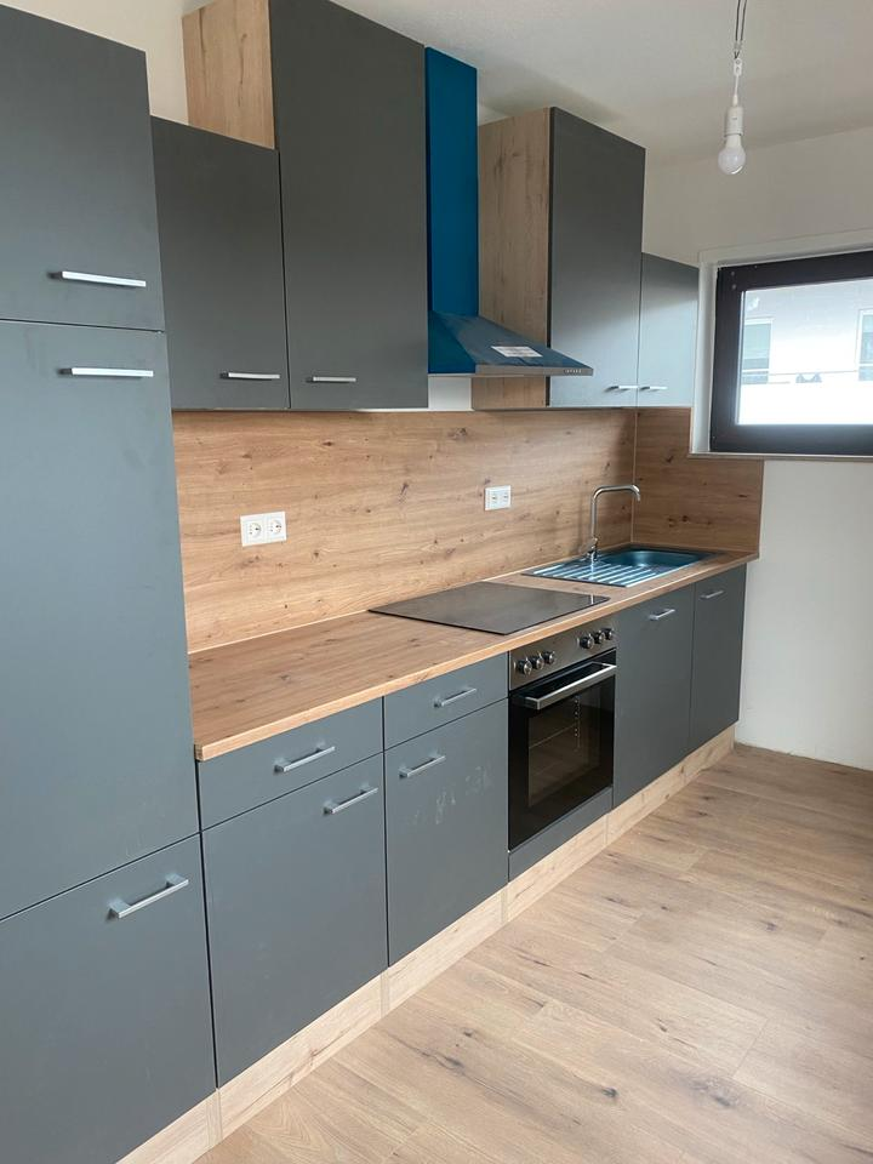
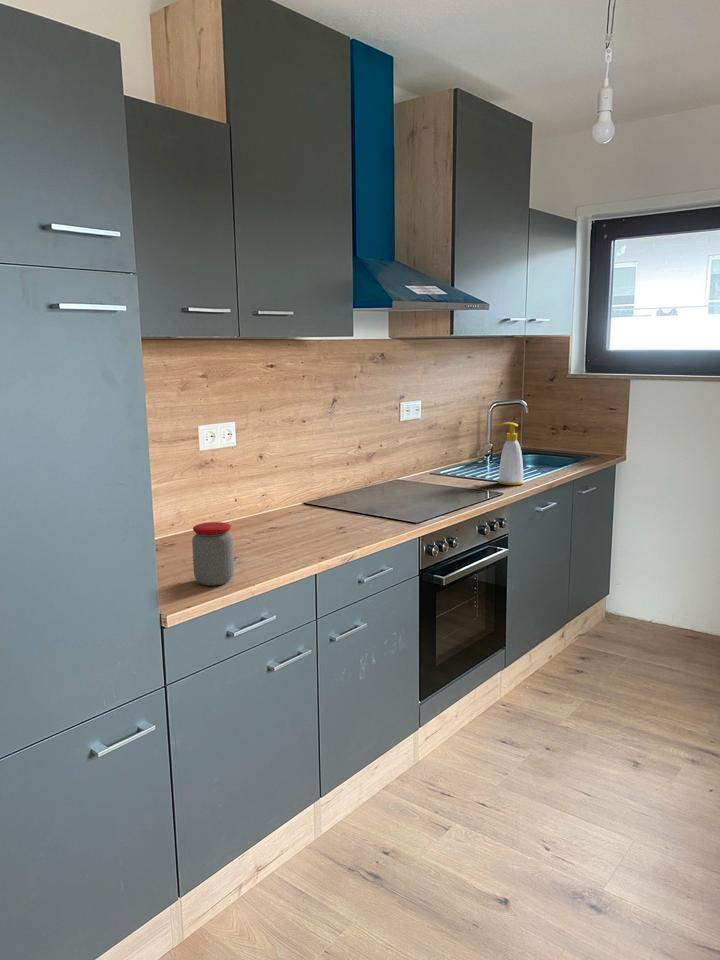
+ jar (213, 553)
+ soap bottle (511, 453)
